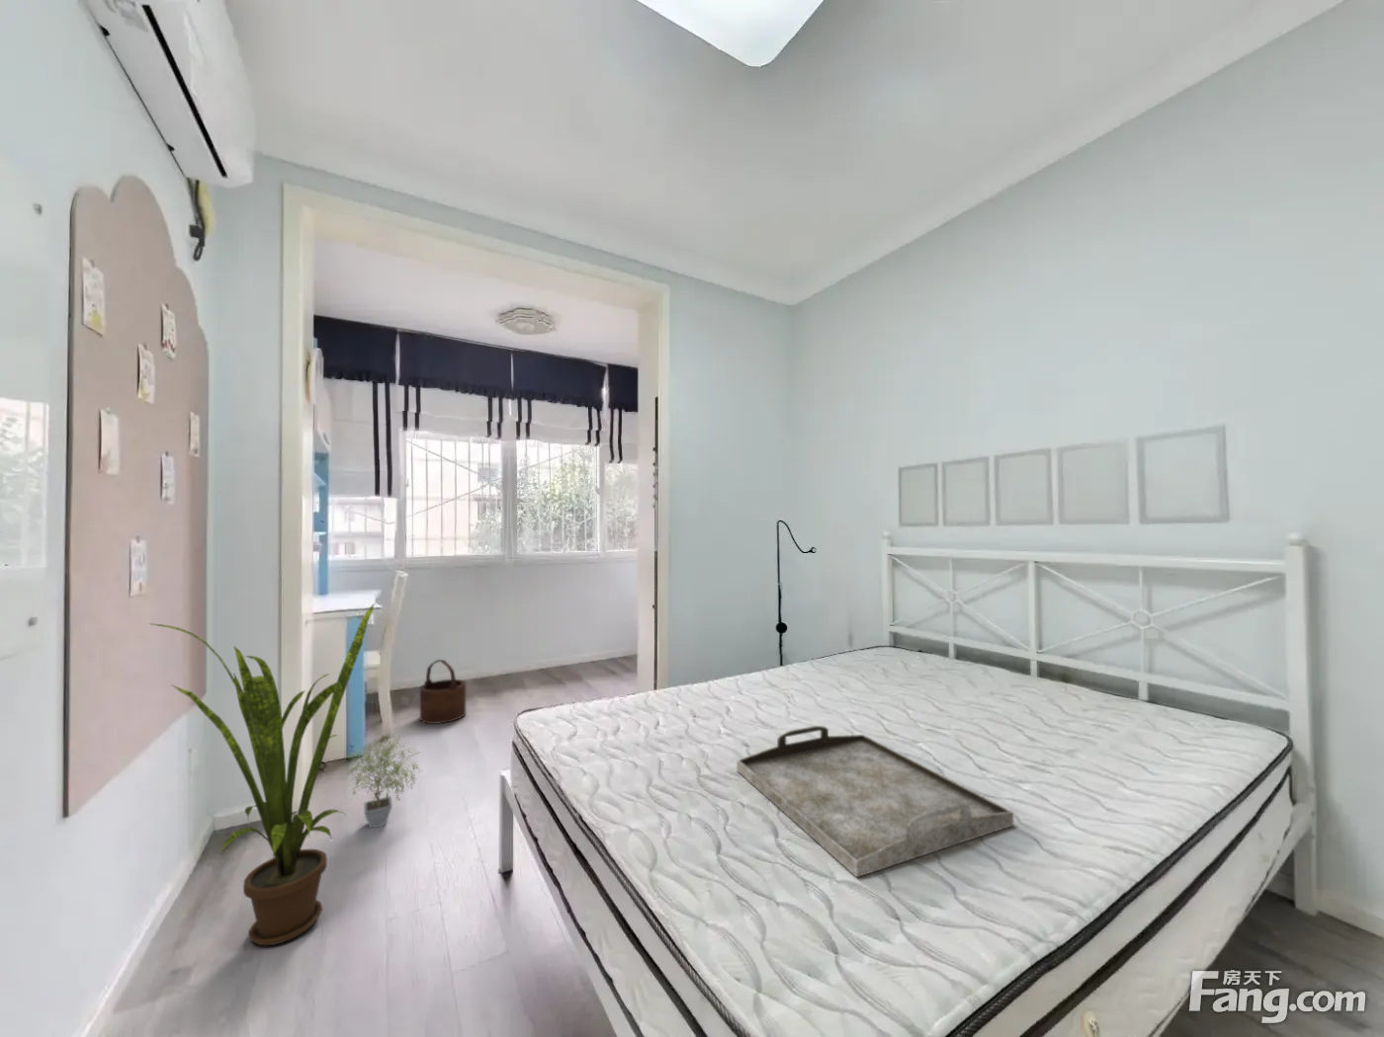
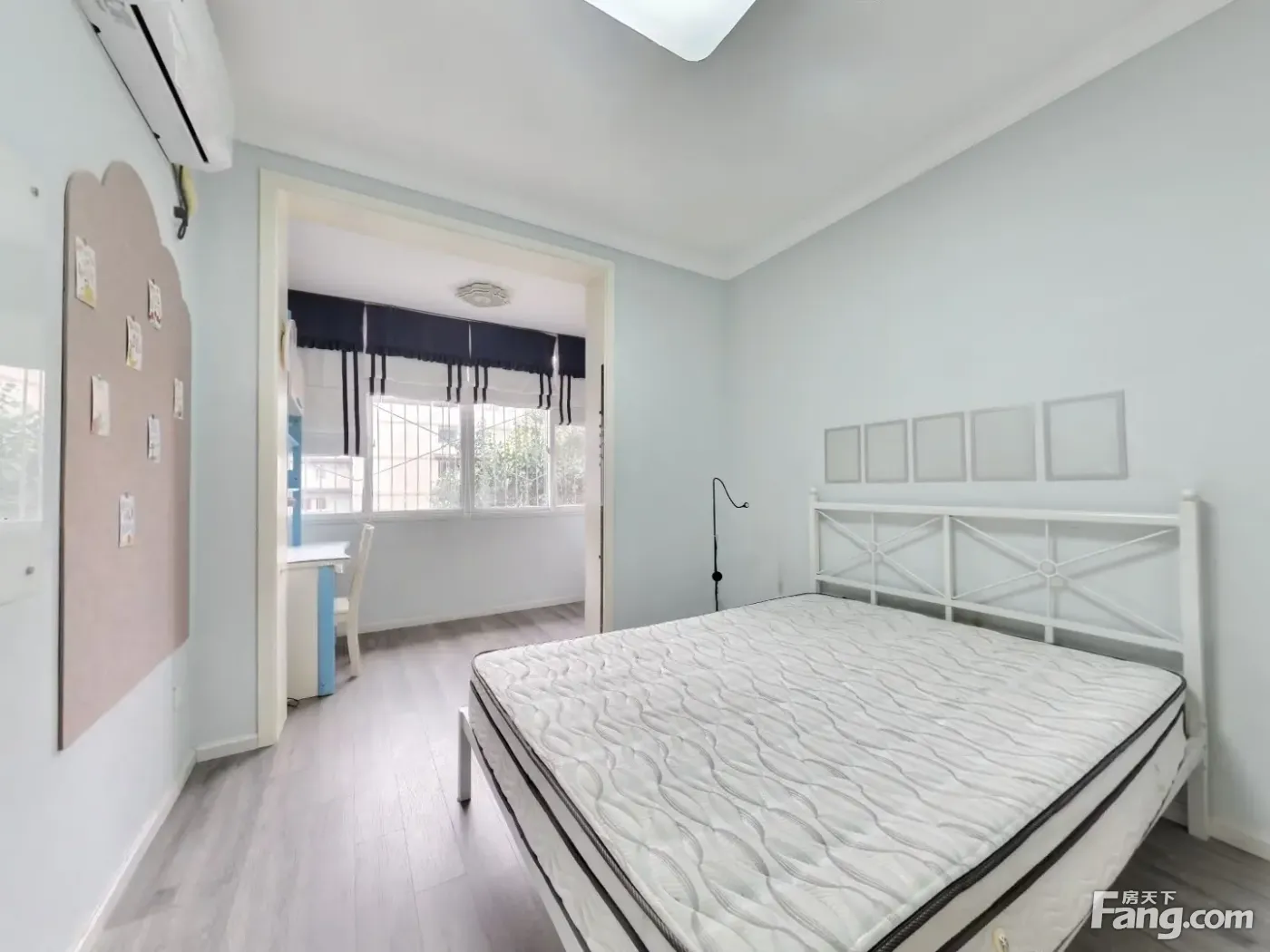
- serving tray (860, 778)
- potted plant (383, 774)
- house plant (266, 776)
- wooden bucket (442, 687)
